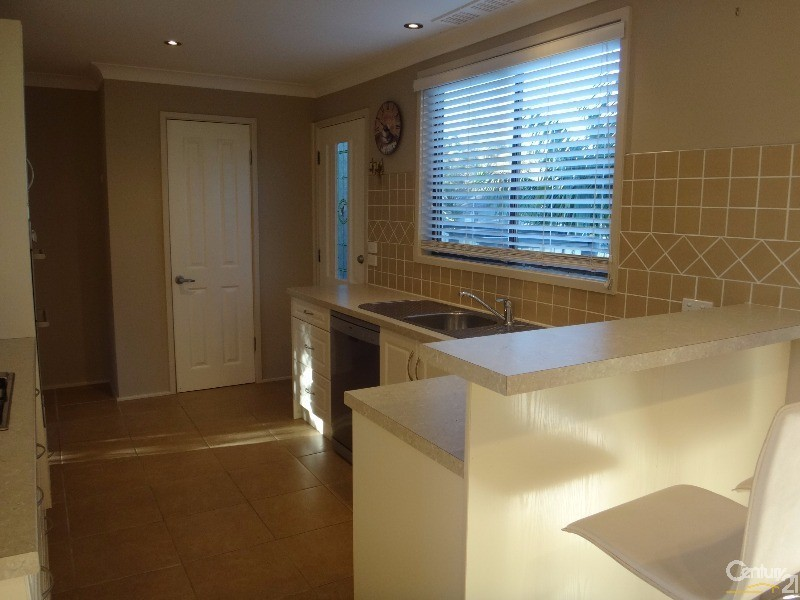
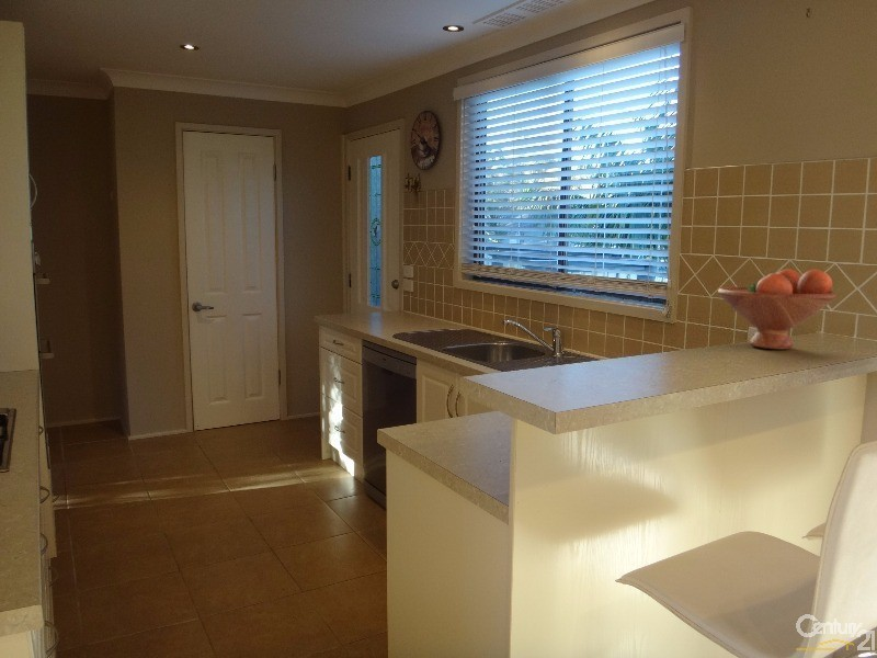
+ fruit bowl (773, 307)
